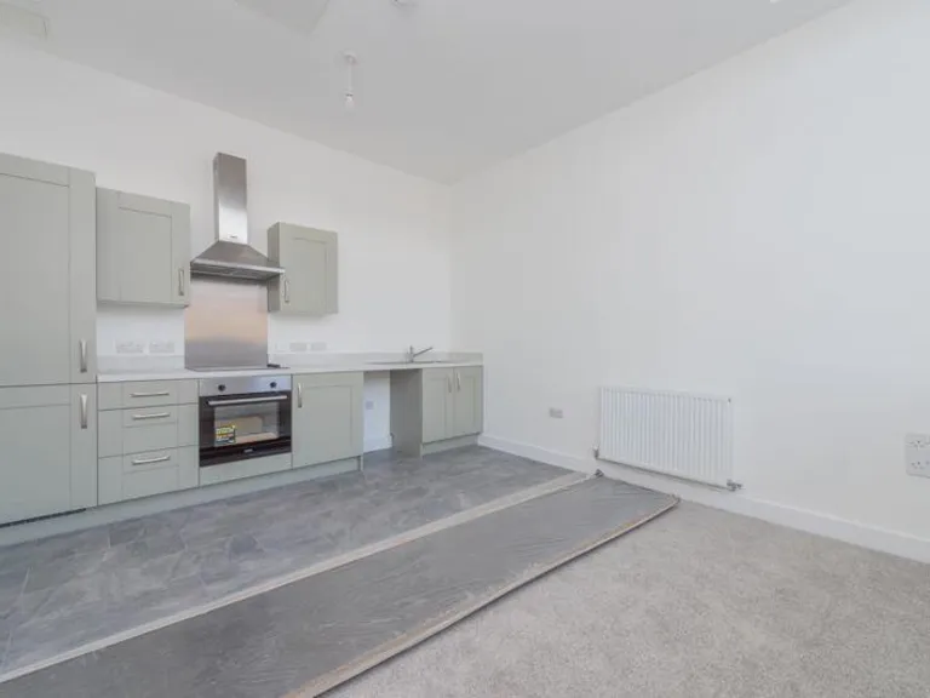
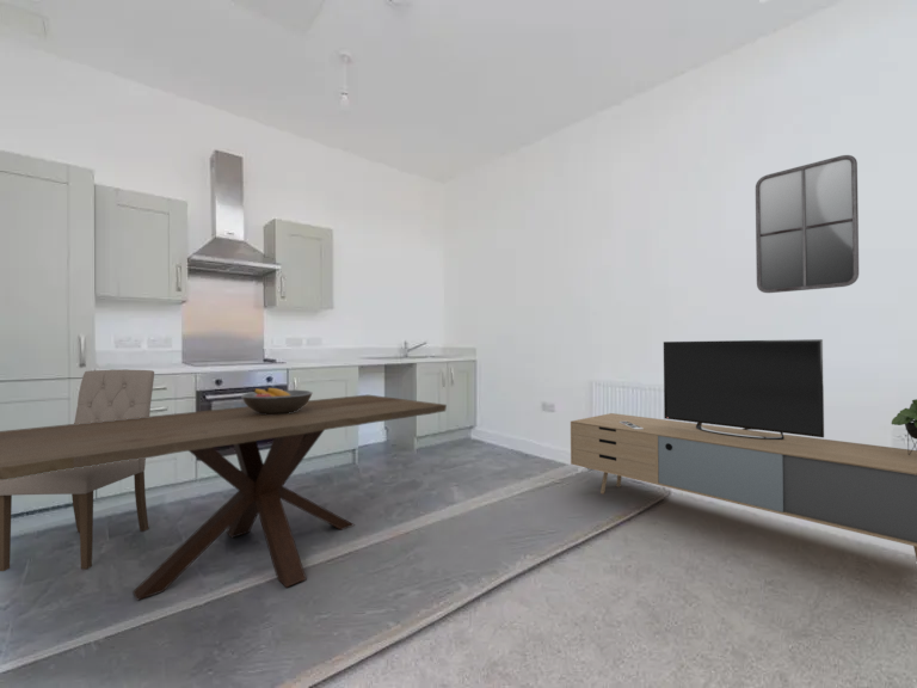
+ fruit bowl (277, 399)
+ home mirror (804, 227)
+ media console (731, 432)
+ dining chair (84, 467)
+ dining table (260, 484)
